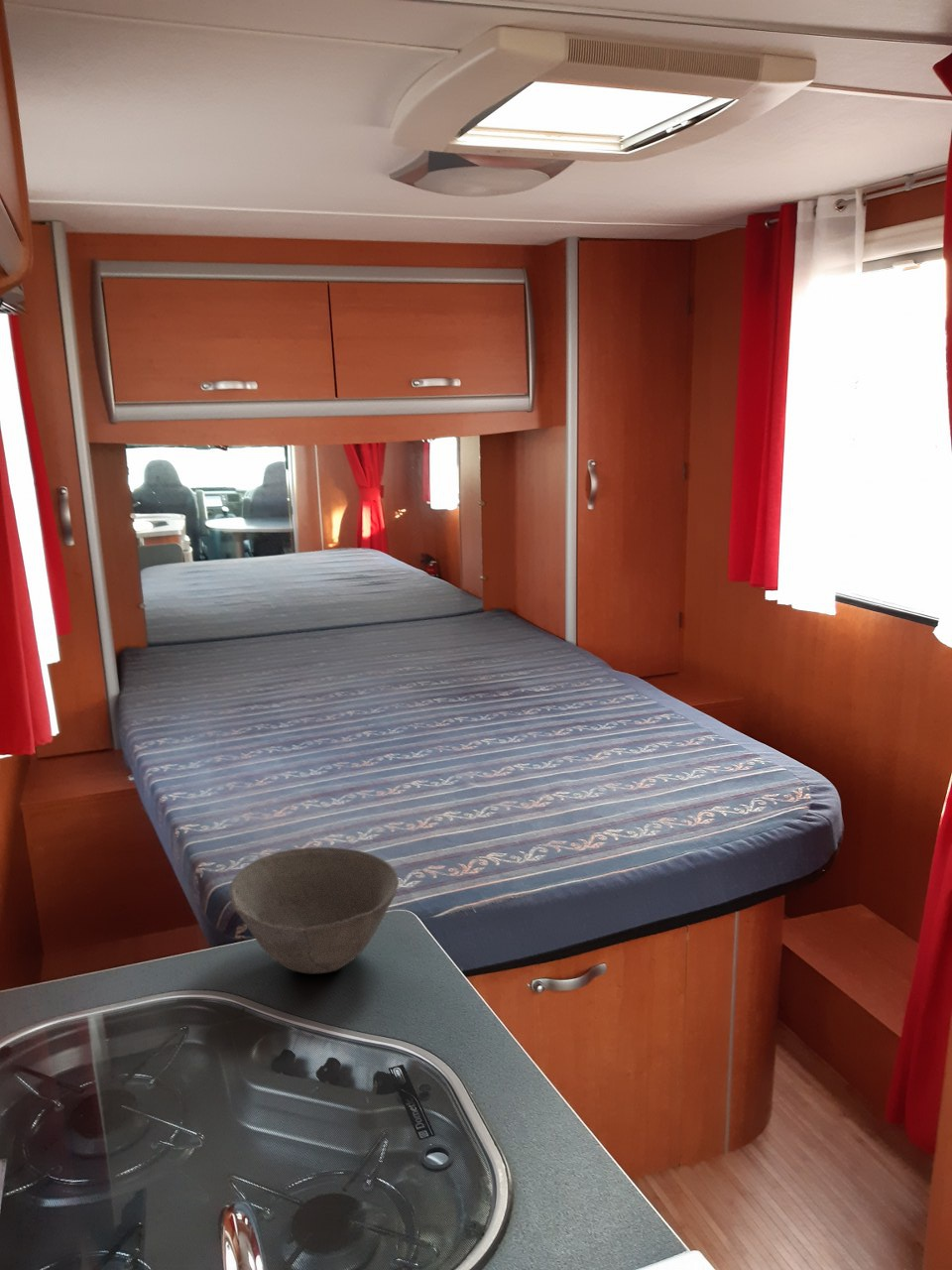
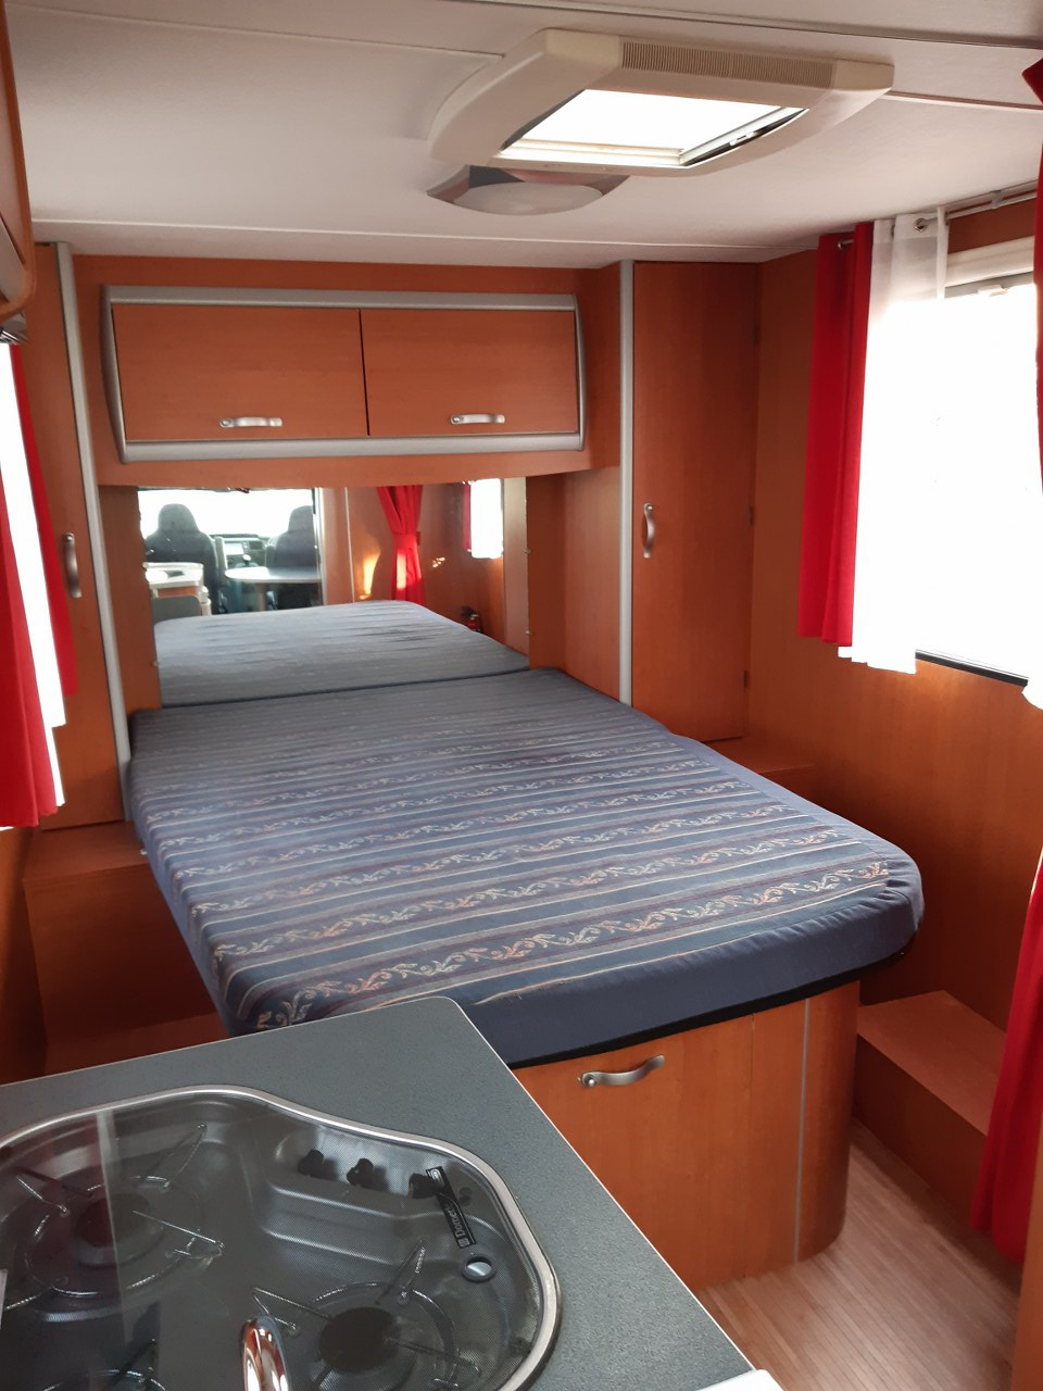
- bowl (316, 920)
